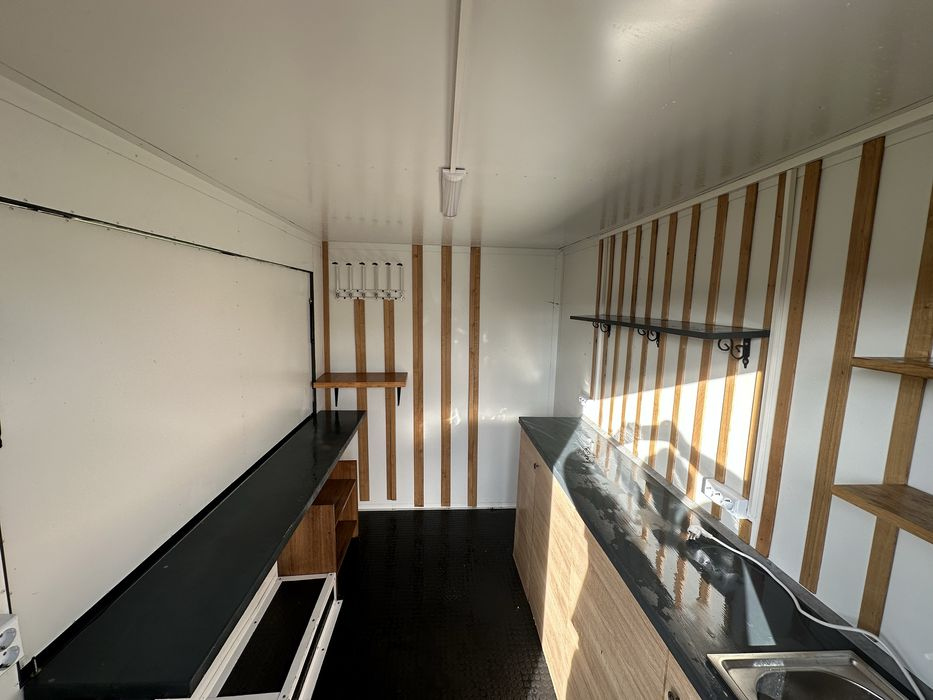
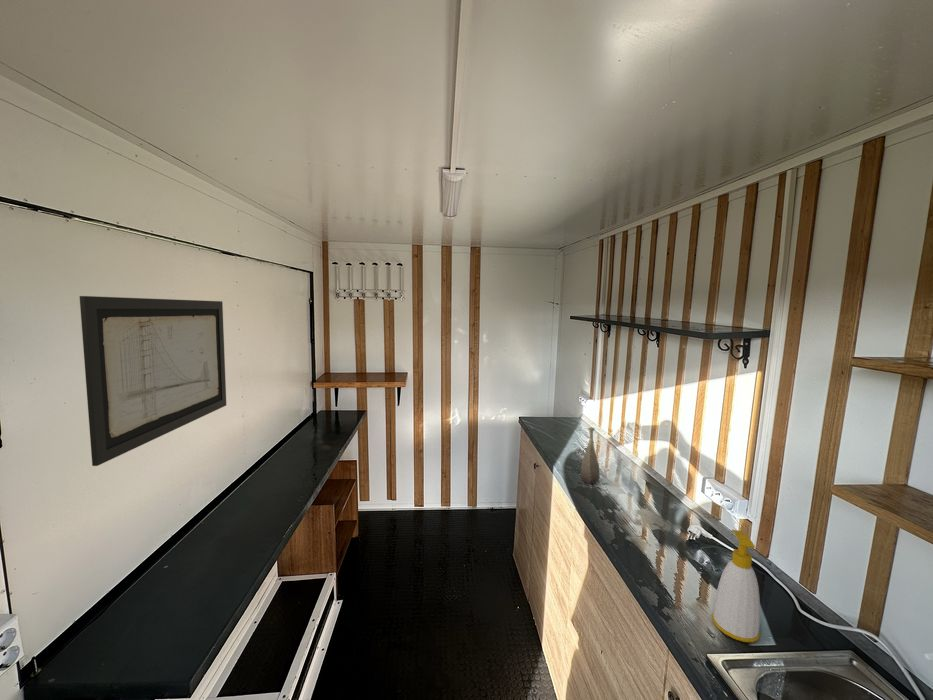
+ bottle (591, 455)
+ wall art (172, 364)
+ soap bottle (739, 582)
